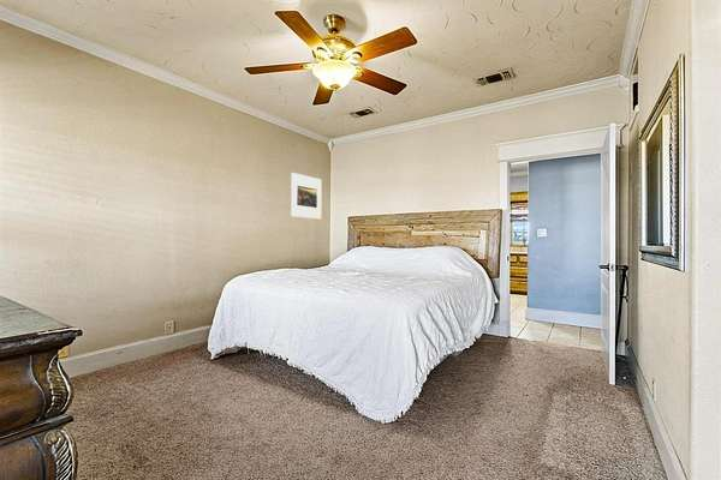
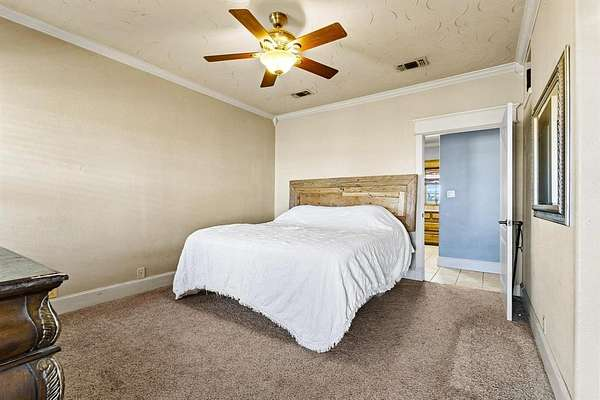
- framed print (306, 197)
